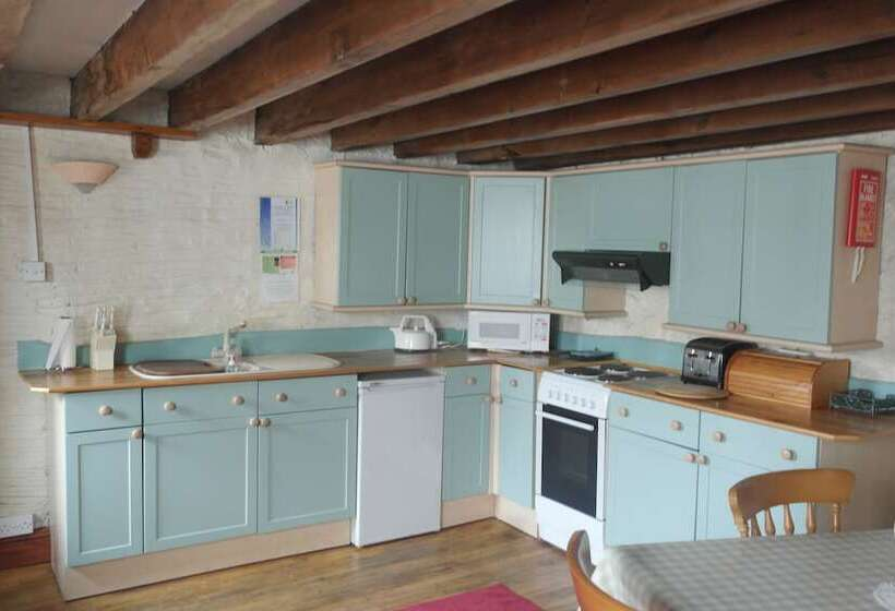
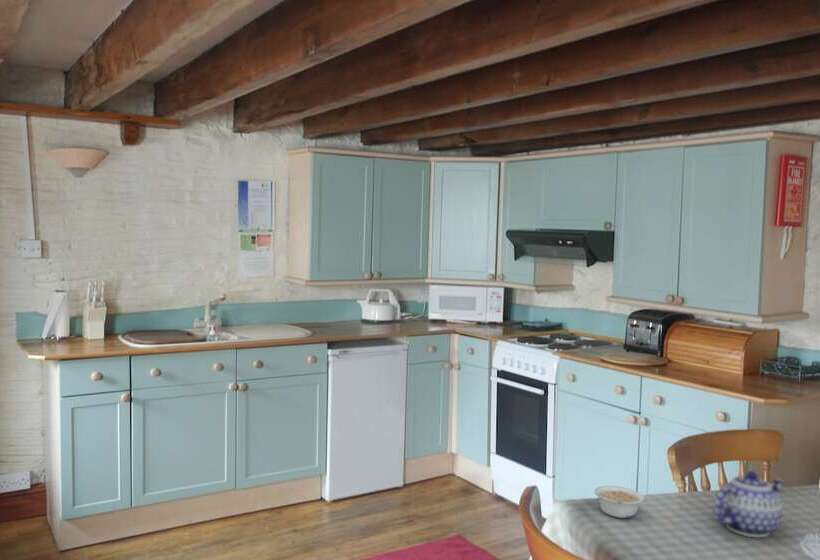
+ legume (619, 501)
+ teapot (749, 500)
